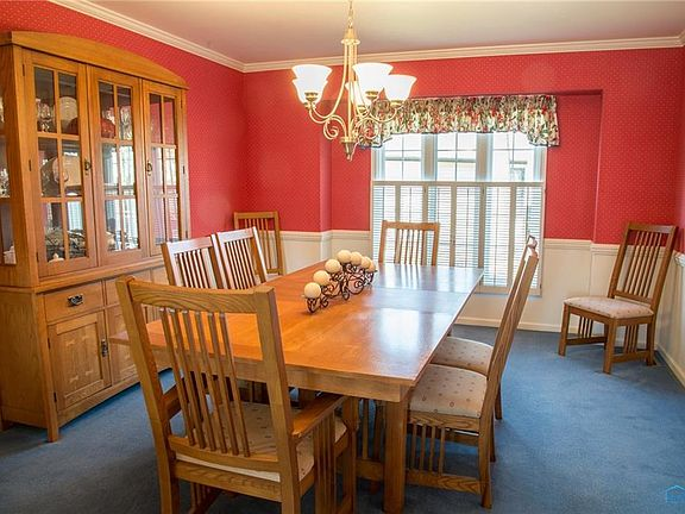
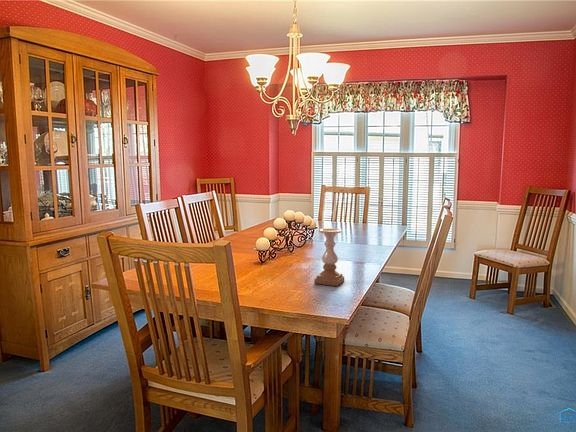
+ candle holder (329, 256)
